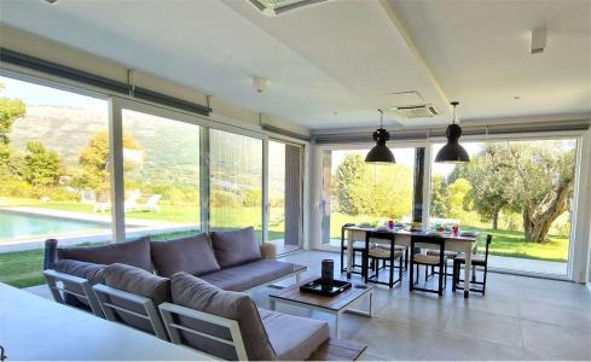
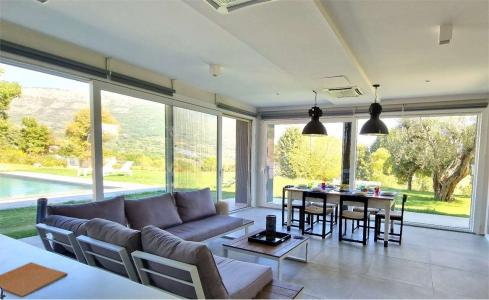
+ book (27, 278)
